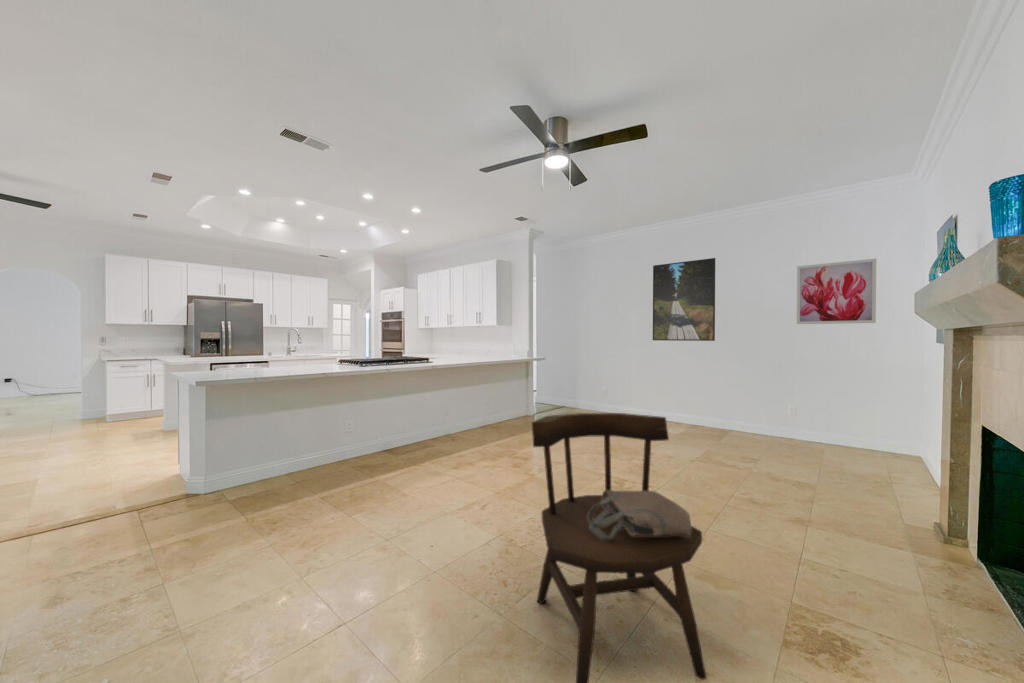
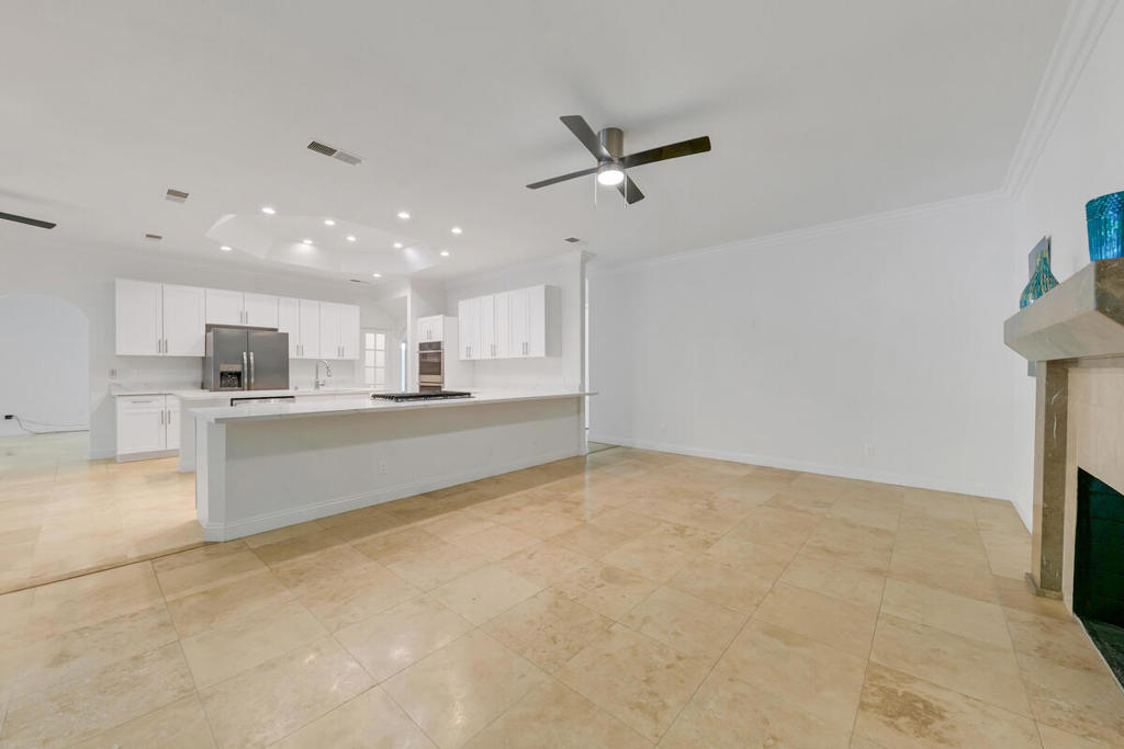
- tote bag (632, 515)
- wall art (834, 293)
- dining chair (609, 526)
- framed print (682, 301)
